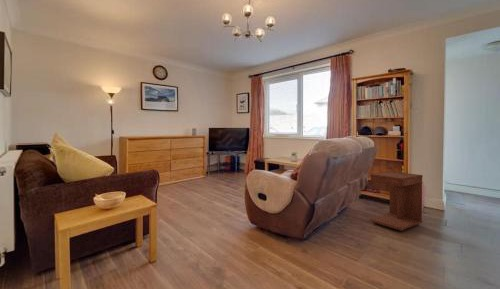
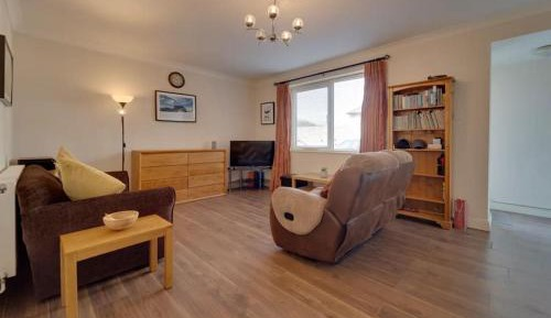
- side table (395, 199)
